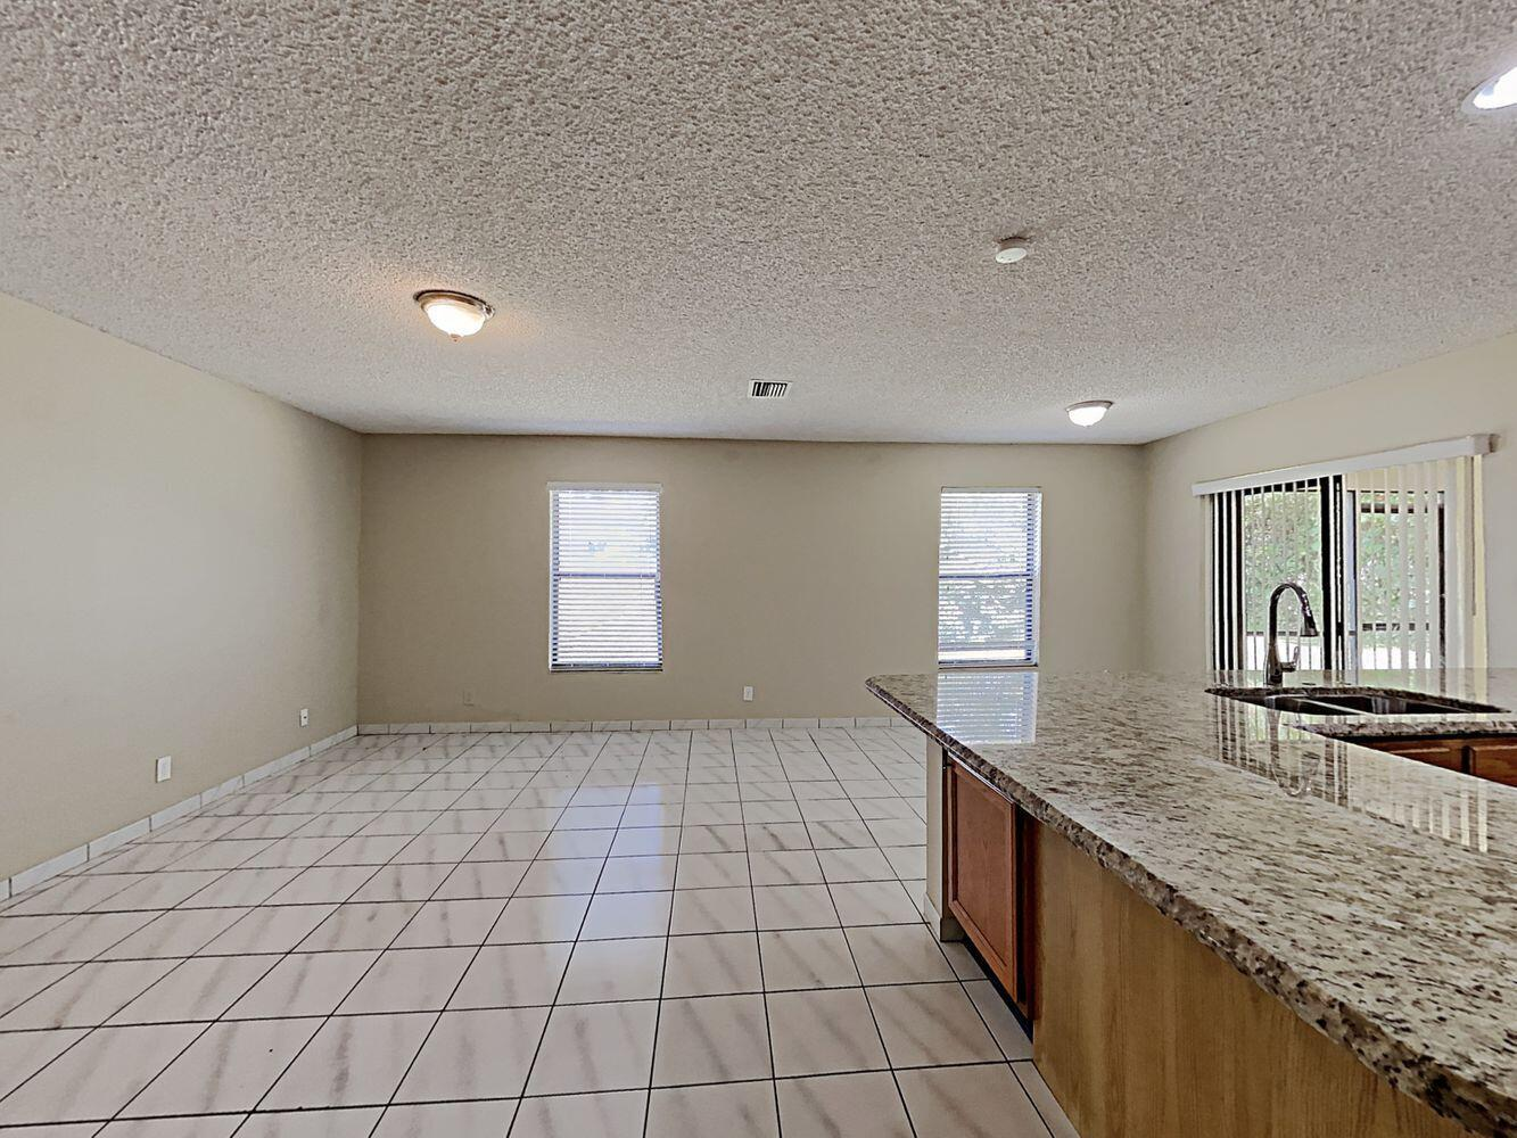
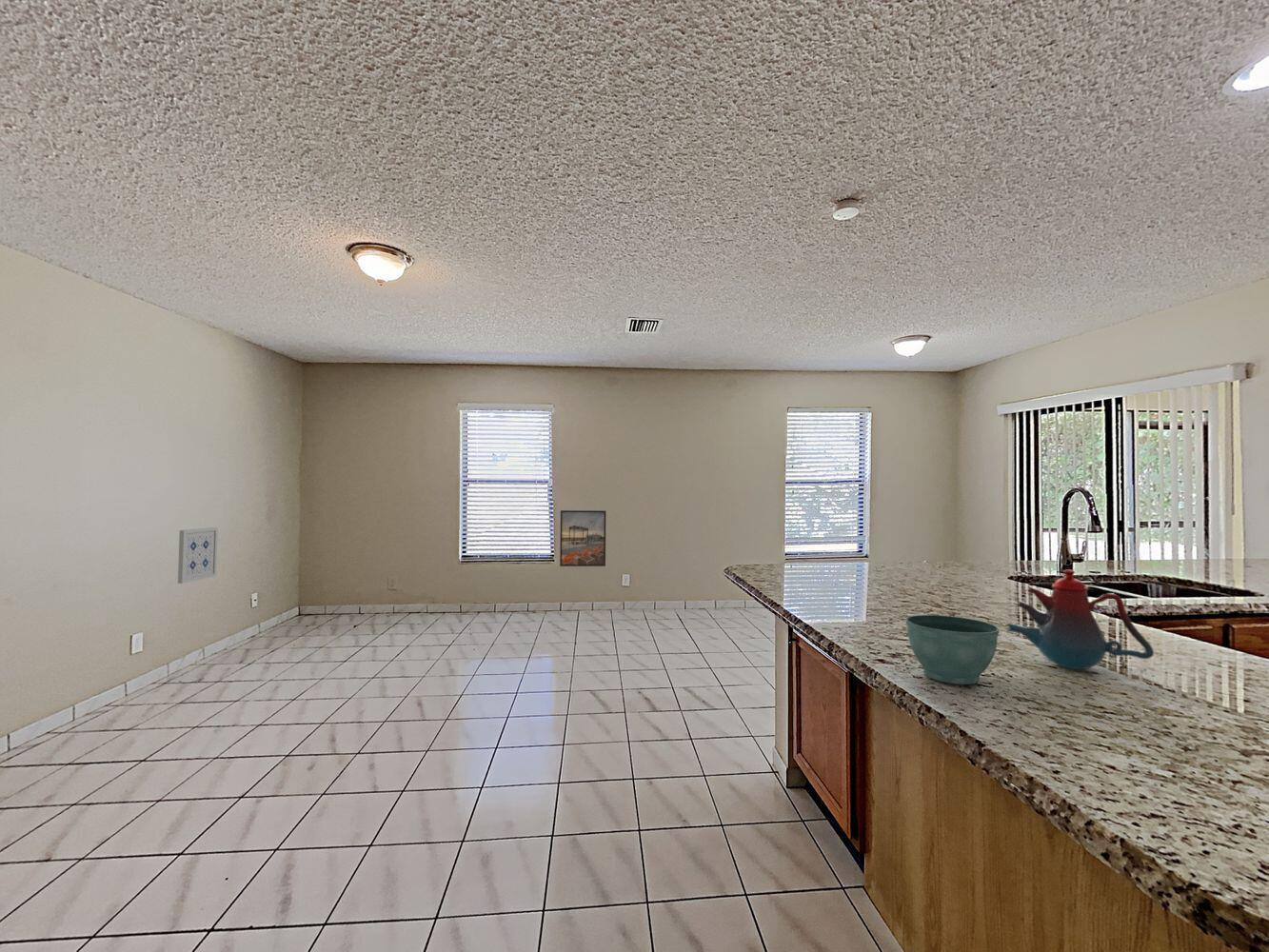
+ wall art (198, 554)
+ flower pot (951, 650)
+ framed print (583, 538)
+ teakettle (1075, 618)
